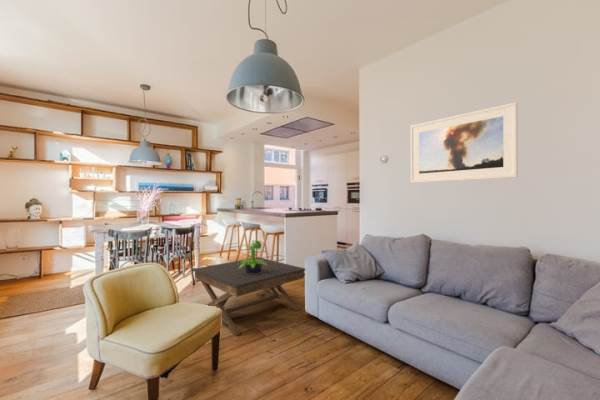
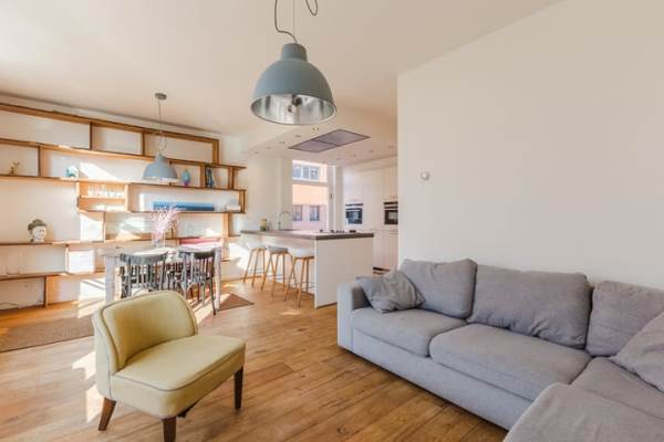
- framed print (456, 148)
- coffee table (249, 289)
- potted plant (253, 256)
